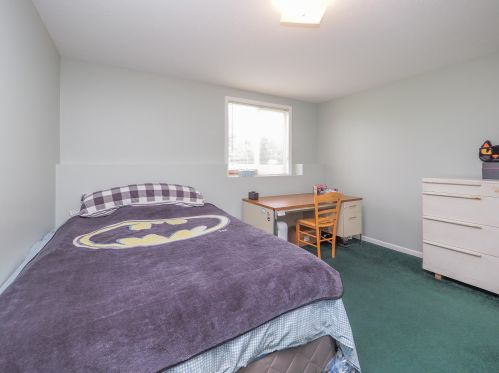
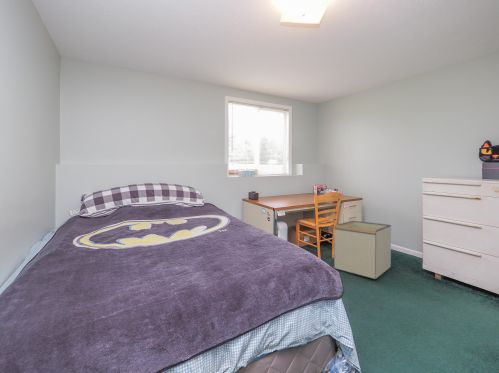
+ storage bin (362, 246)
